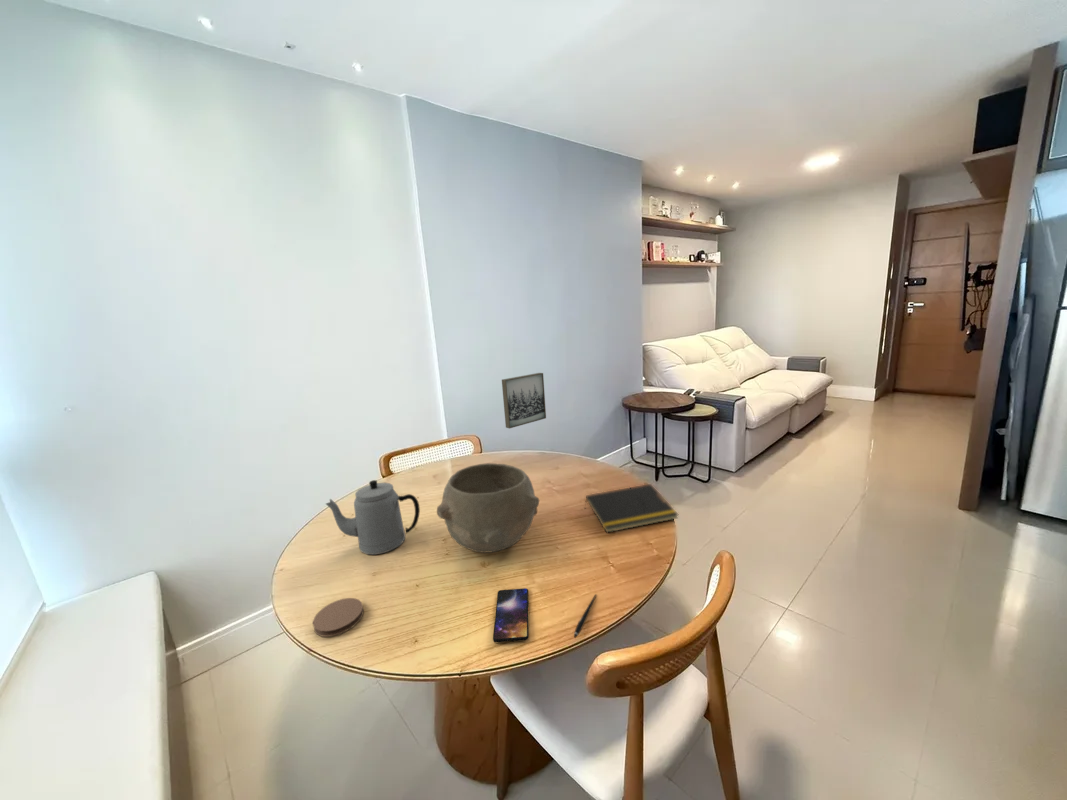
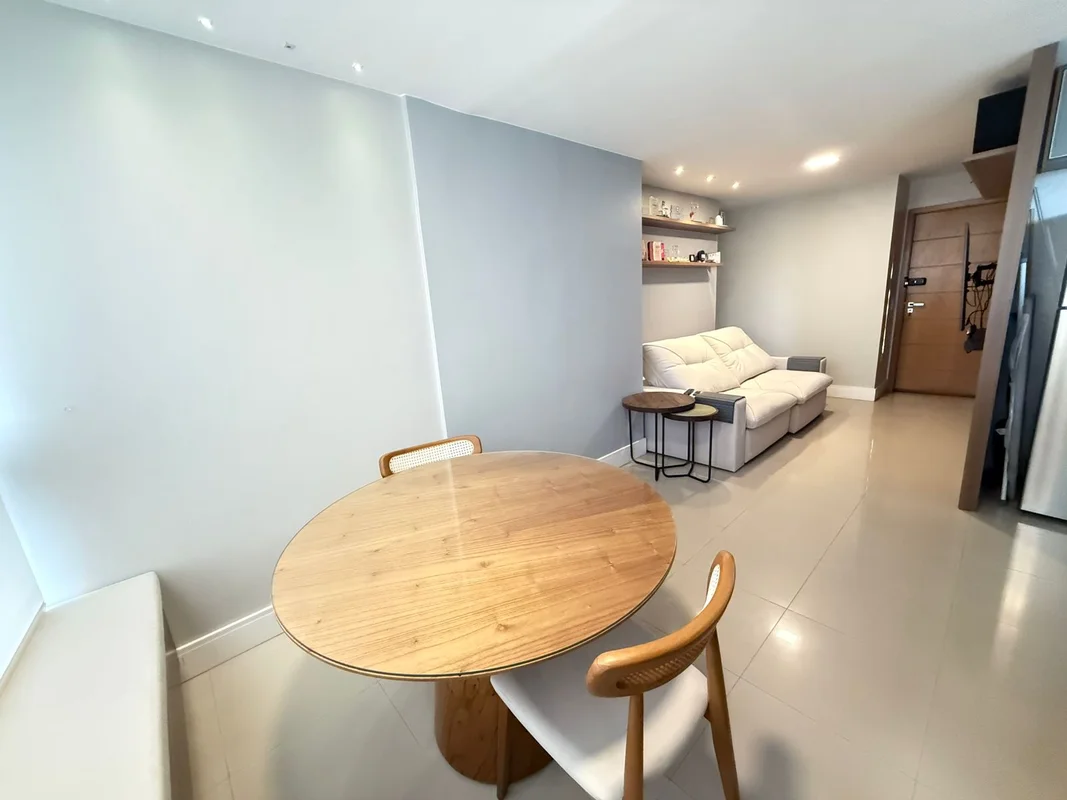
- coaster (338, 616)
- notepad (630, 506)
- pen (586, 613)
- bowl (490, 508)
- teapot (374, 512)
- smartphone (512, 613)
- wall art (524, 399)
